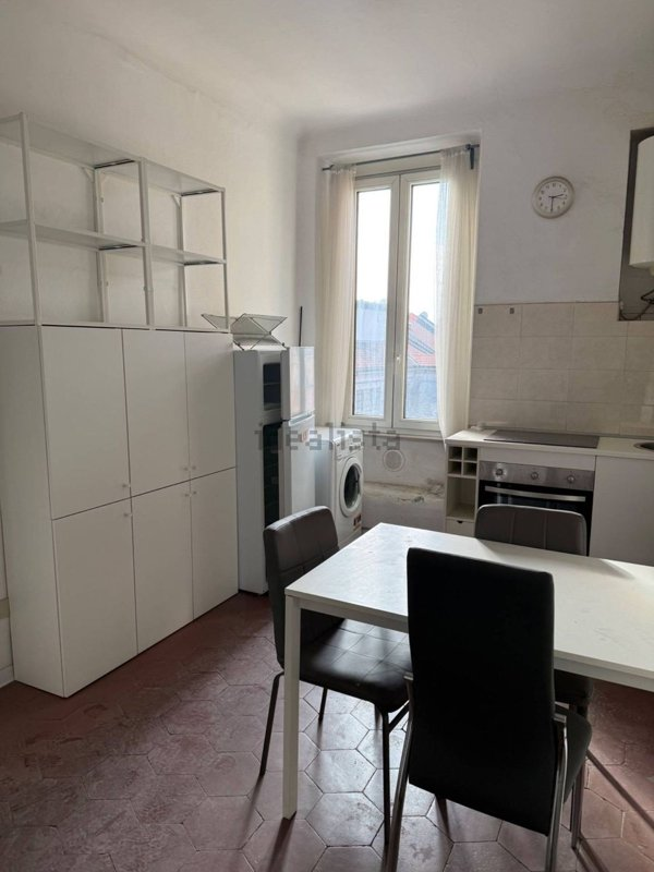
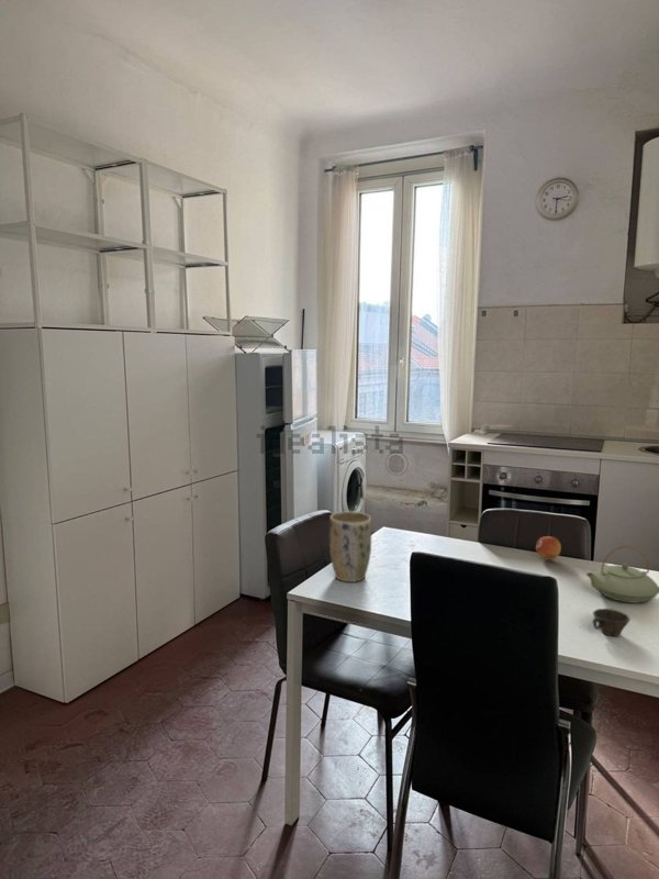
+ teapot (621, 570)
+ cup (608, 623)
+ plant pot (349, 546)
+ fruit (548, 547)
